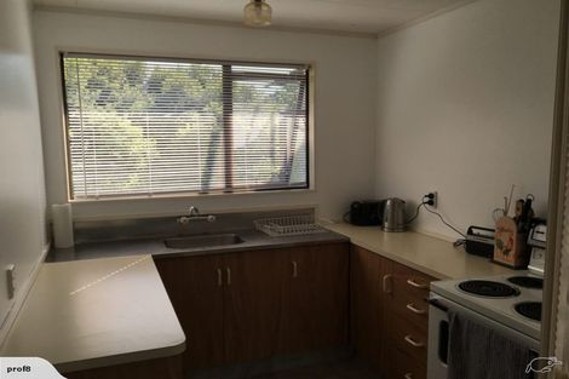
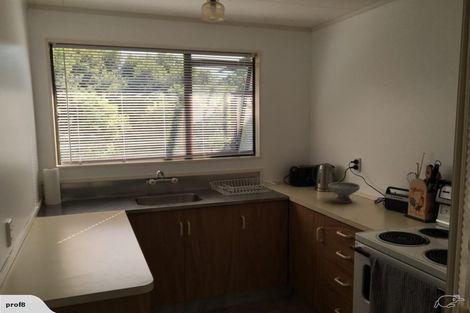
+ bowl (343, 192)
